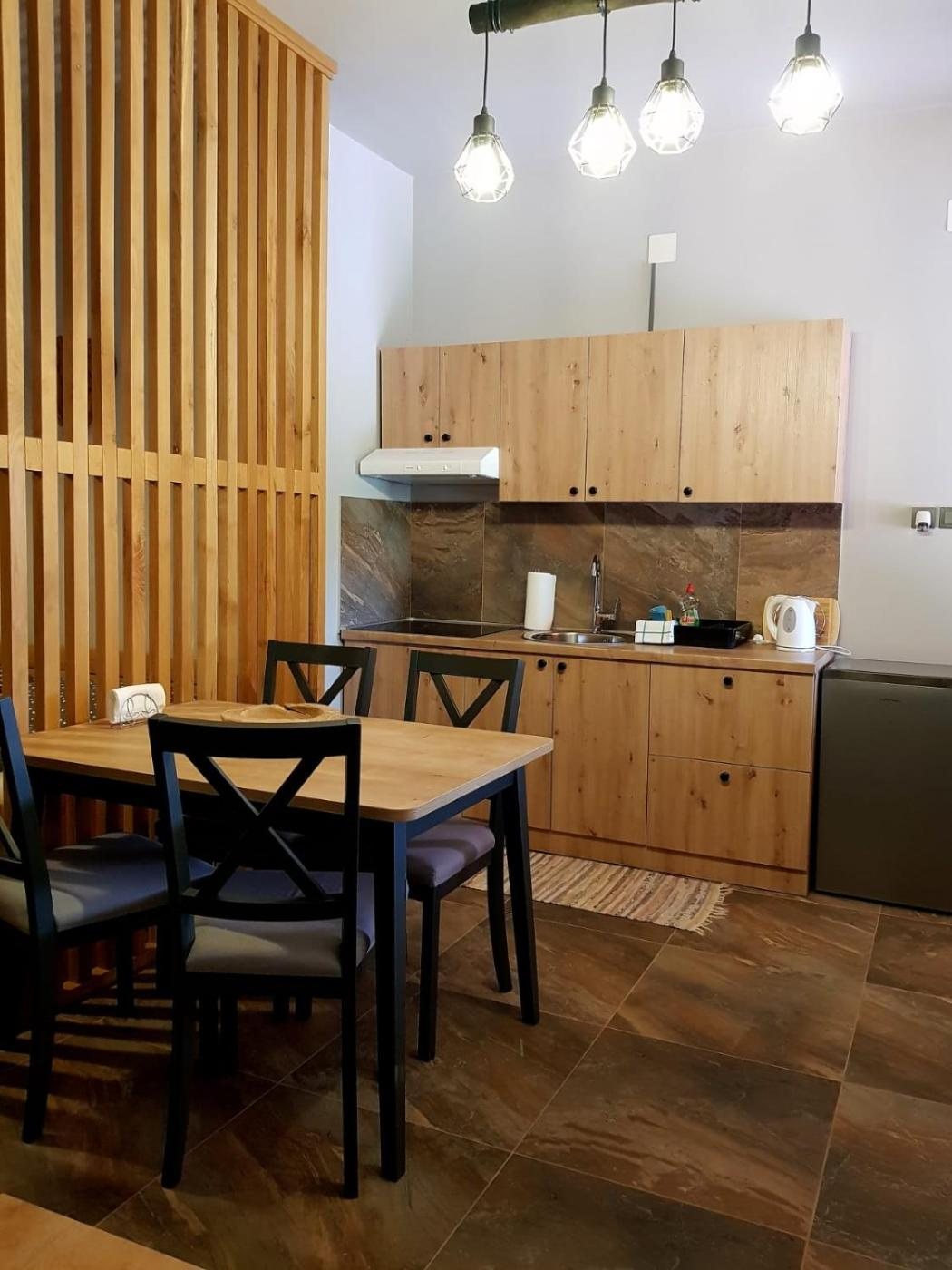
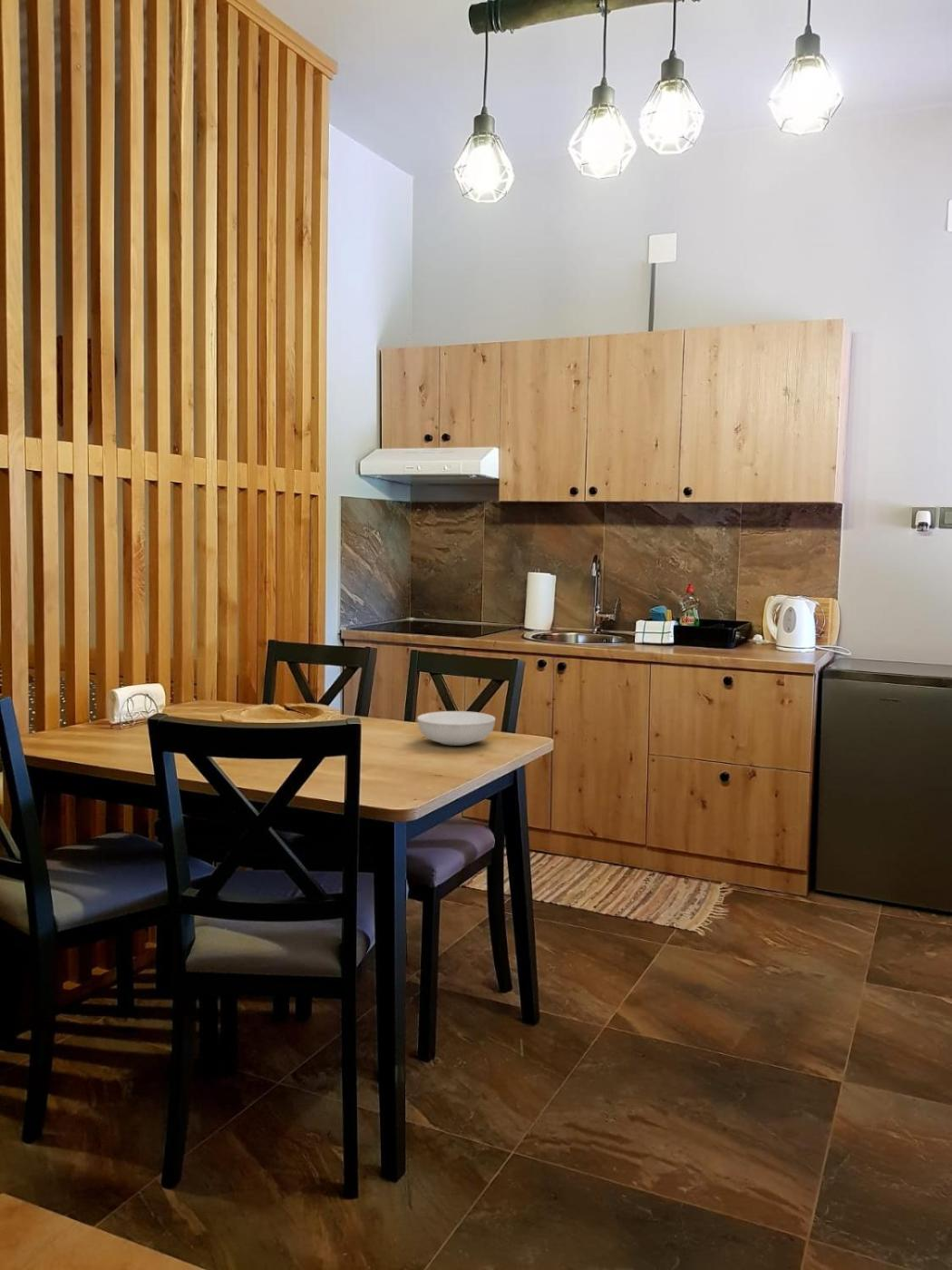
+ serving bowl (455, 729)
